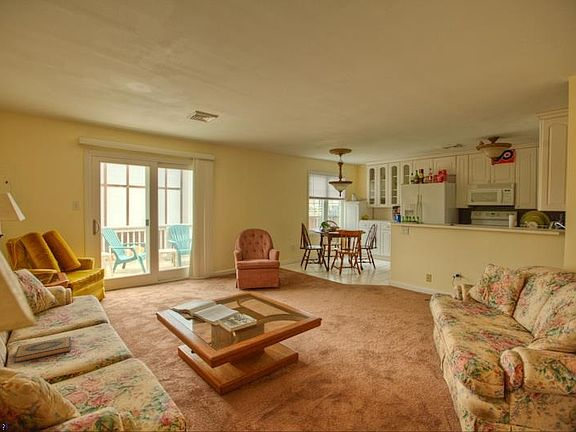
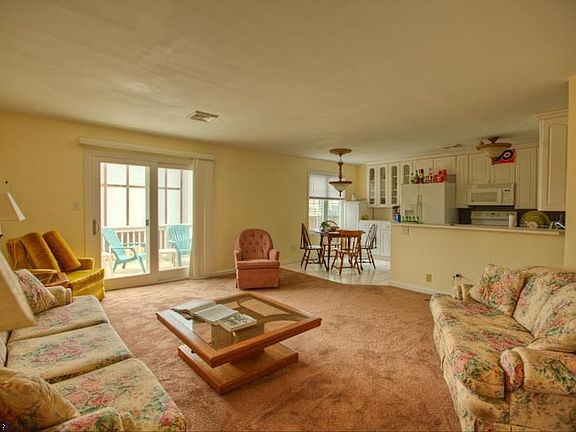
- hardback book (44, 348)
